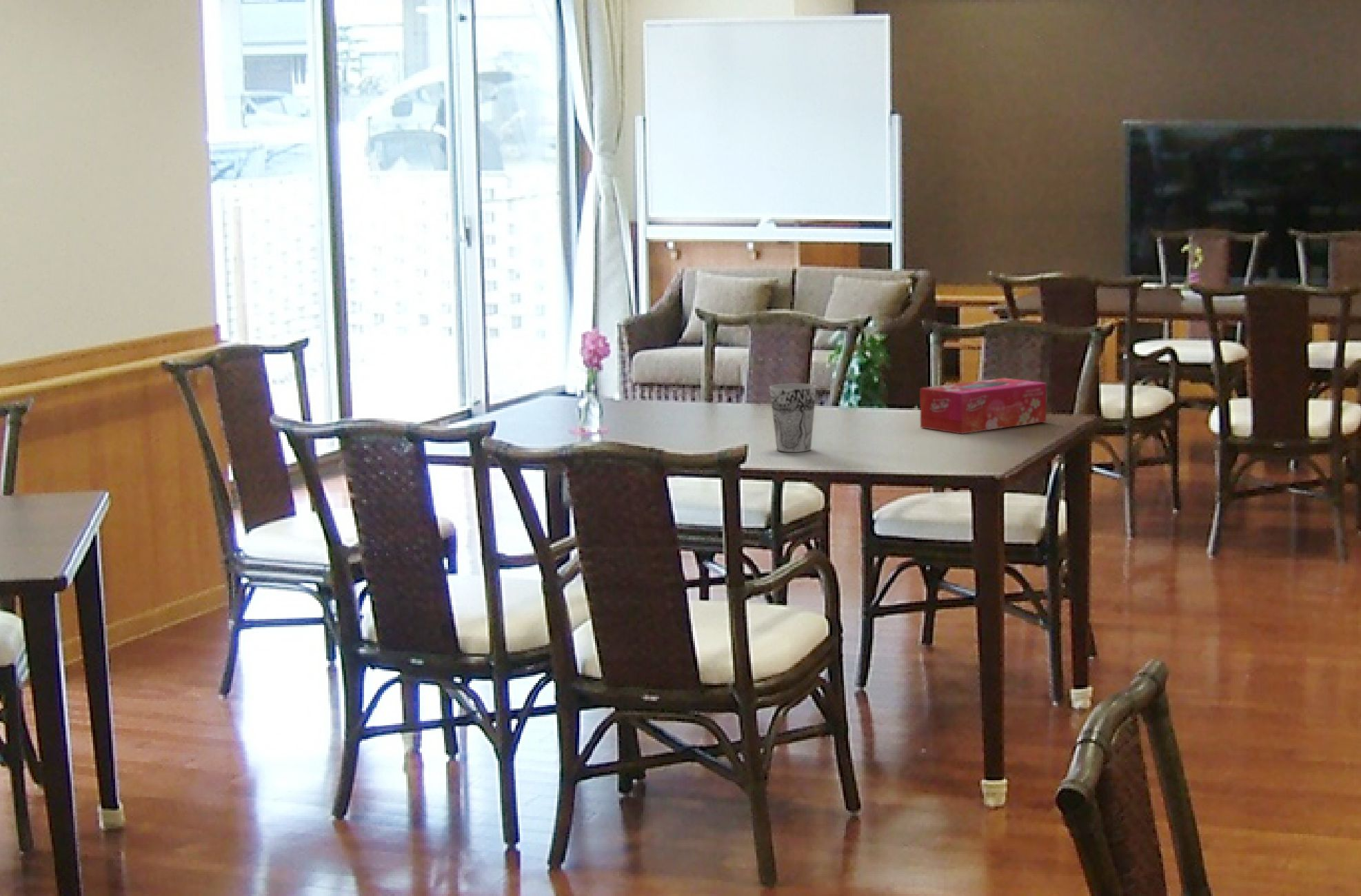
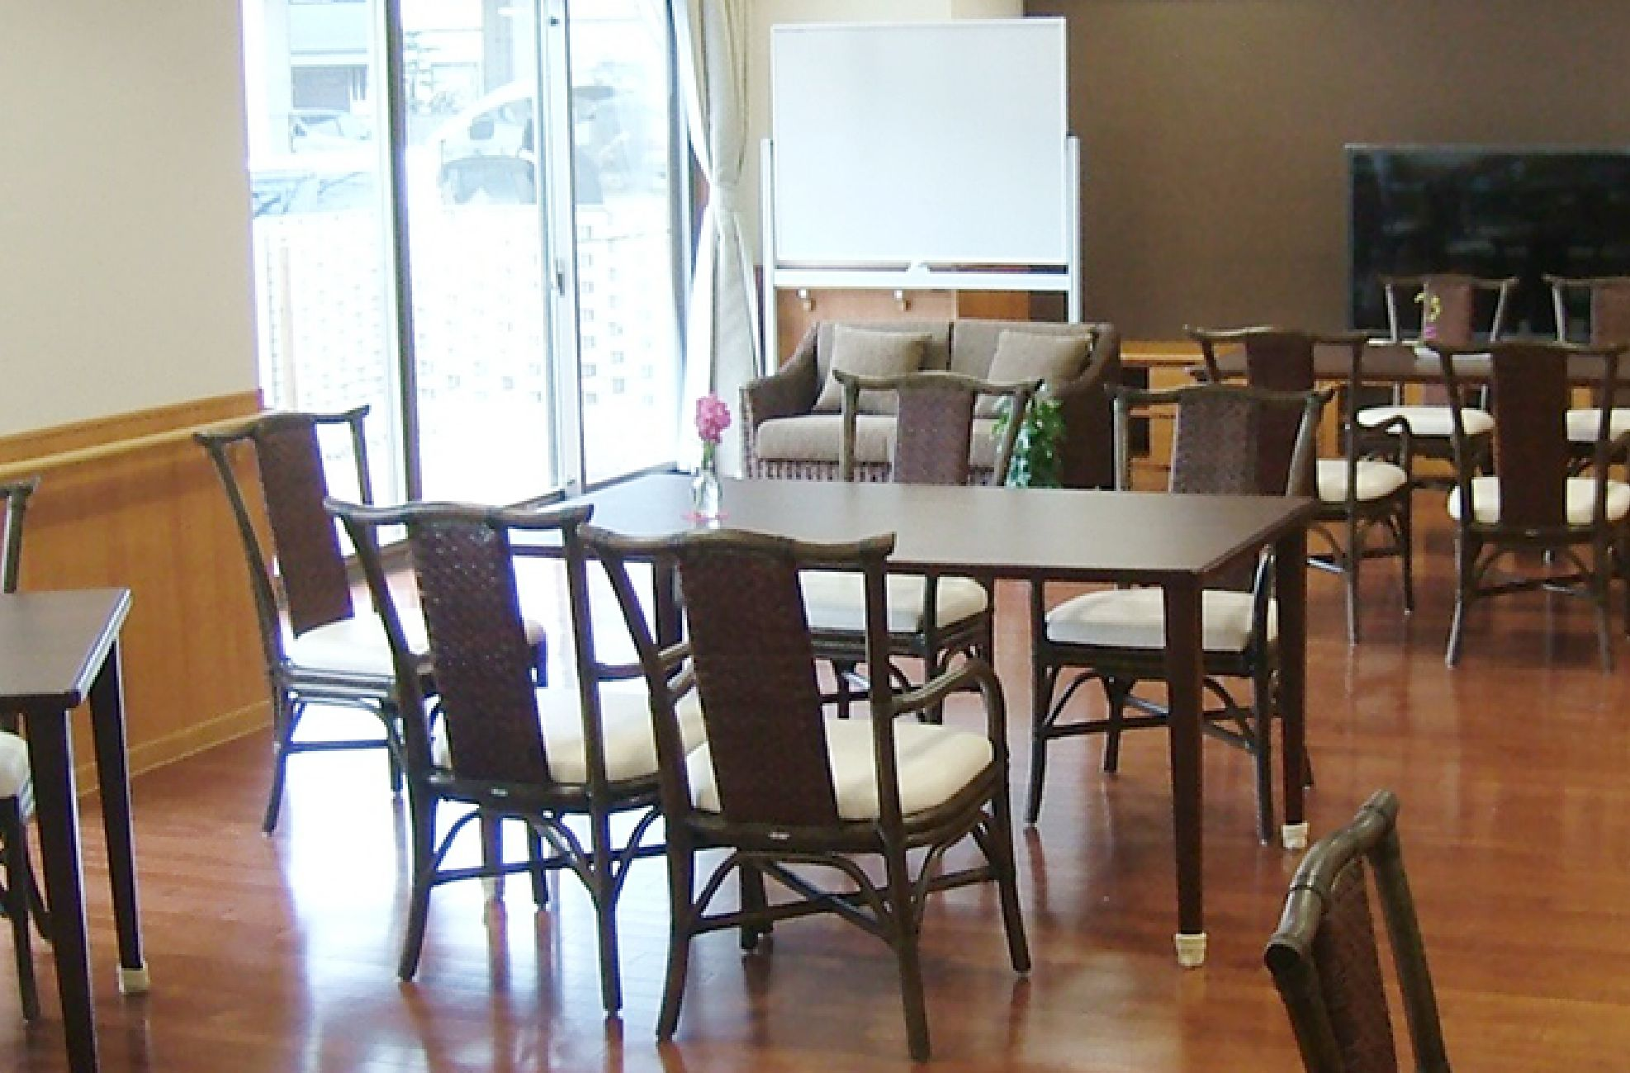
- cup (793, 418)
- tissue box (983, 405)
